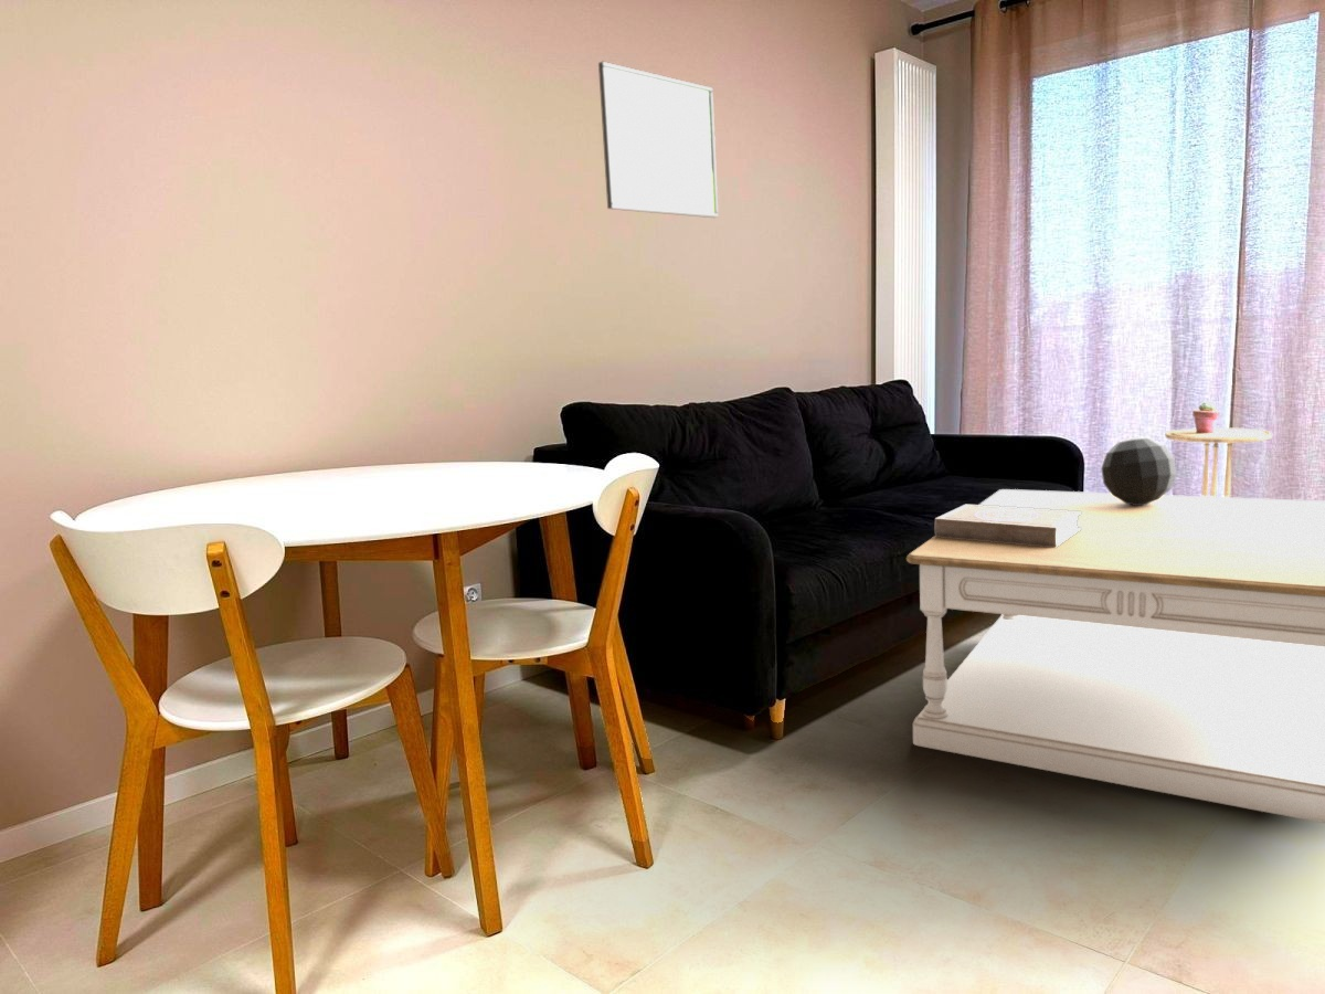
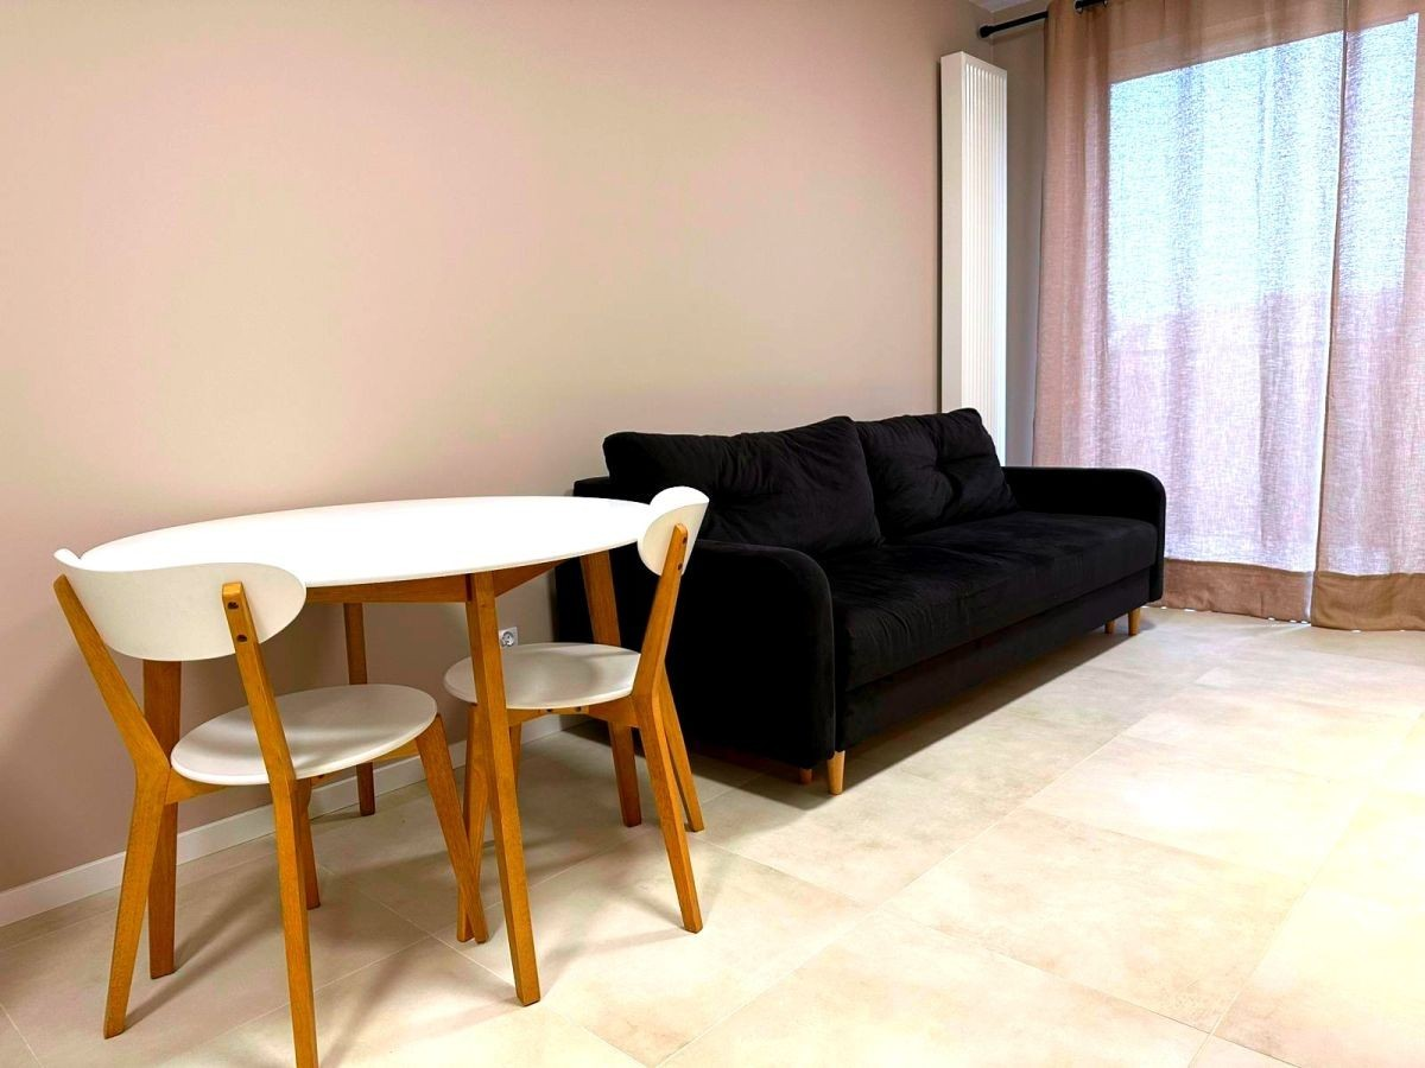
- coffee table (1149, 621)
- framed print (662, 145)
- book (1007, 524)
- decorative orb (1137, 469)
- potted succulent (1206, 415)
- side table (1213, 496)
